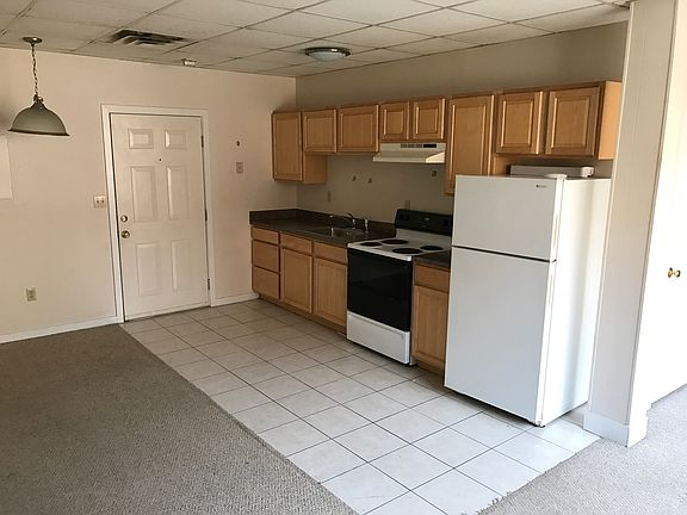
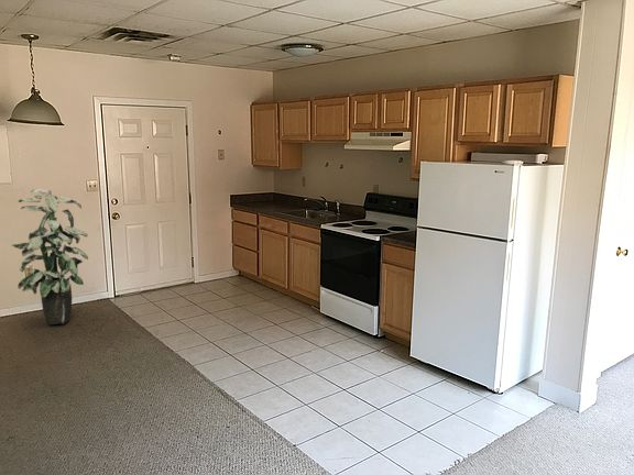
+ indoor plant (51, 256)
